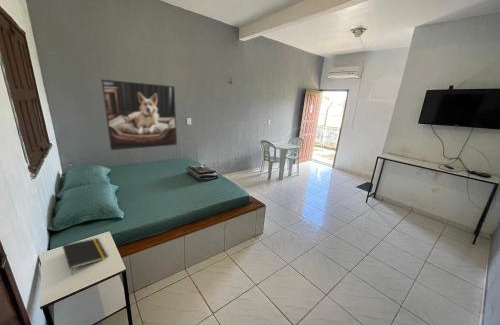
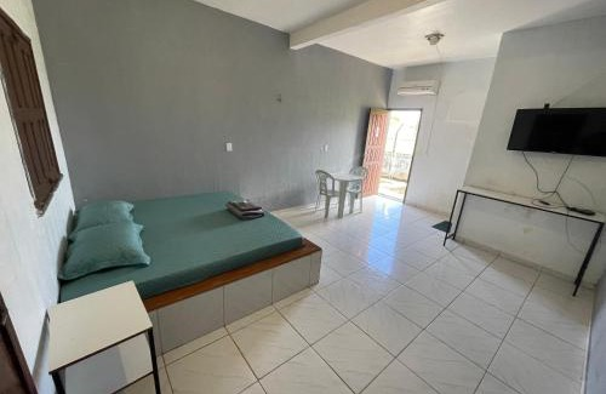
- notepad (84, 251)
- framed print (144, 116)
